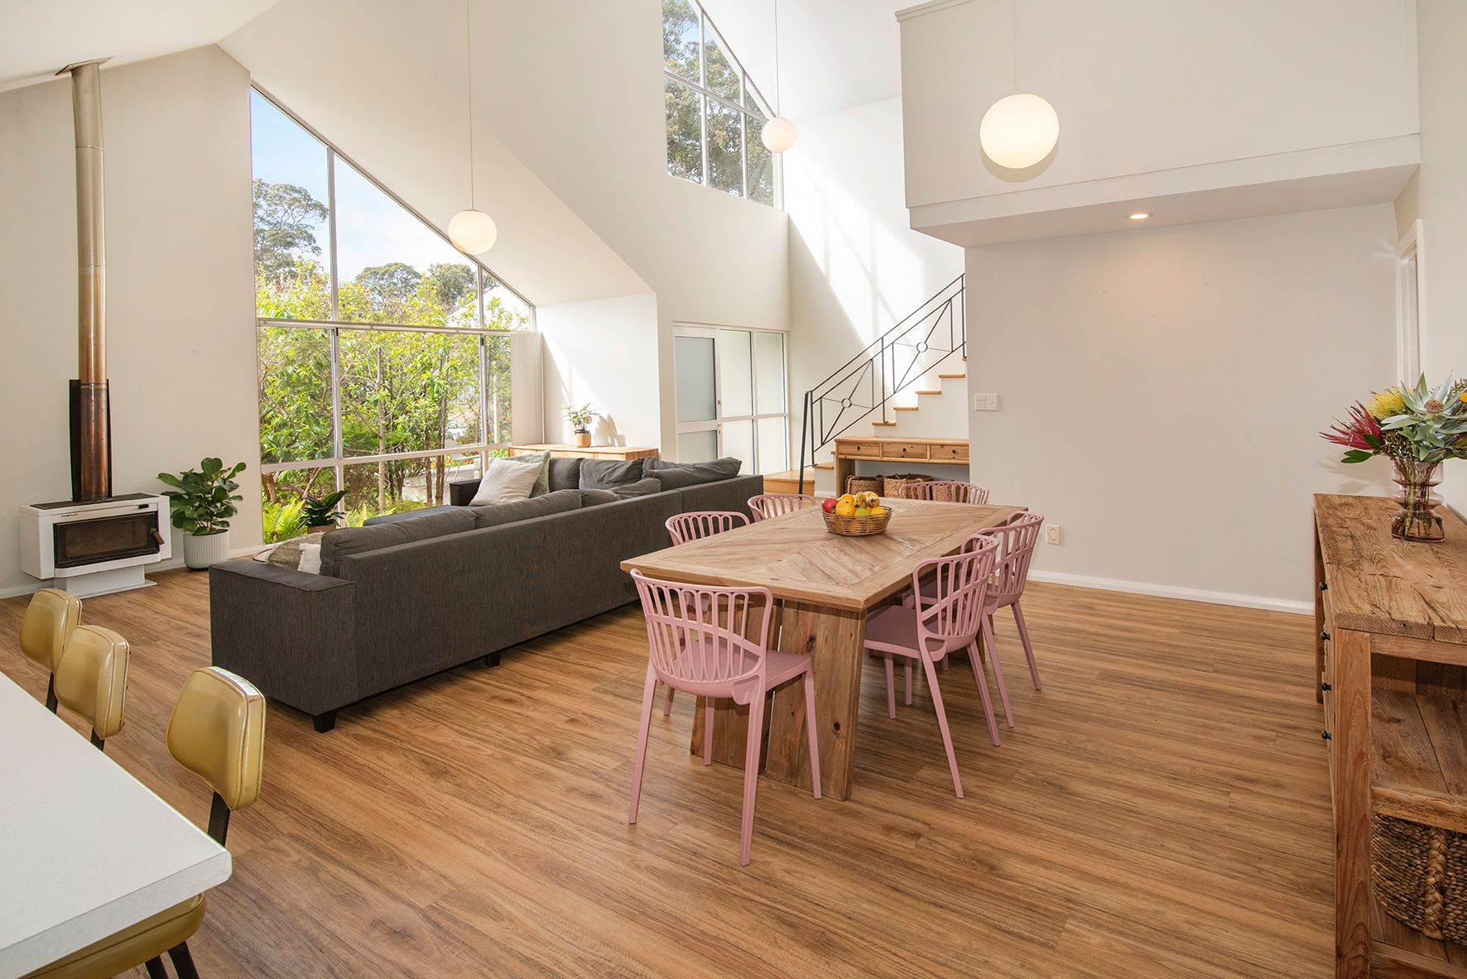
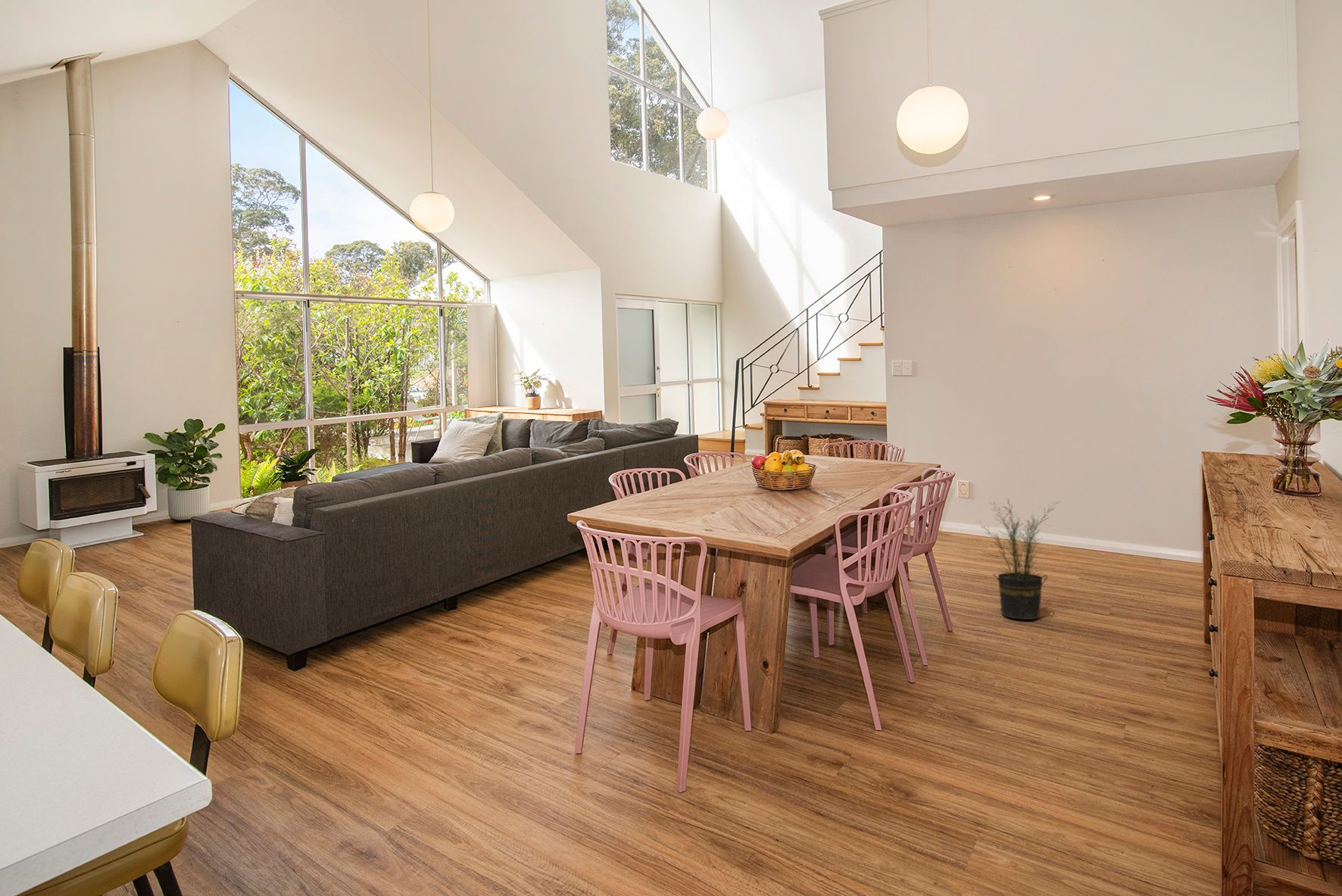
+ potted plant (1016, 557)
